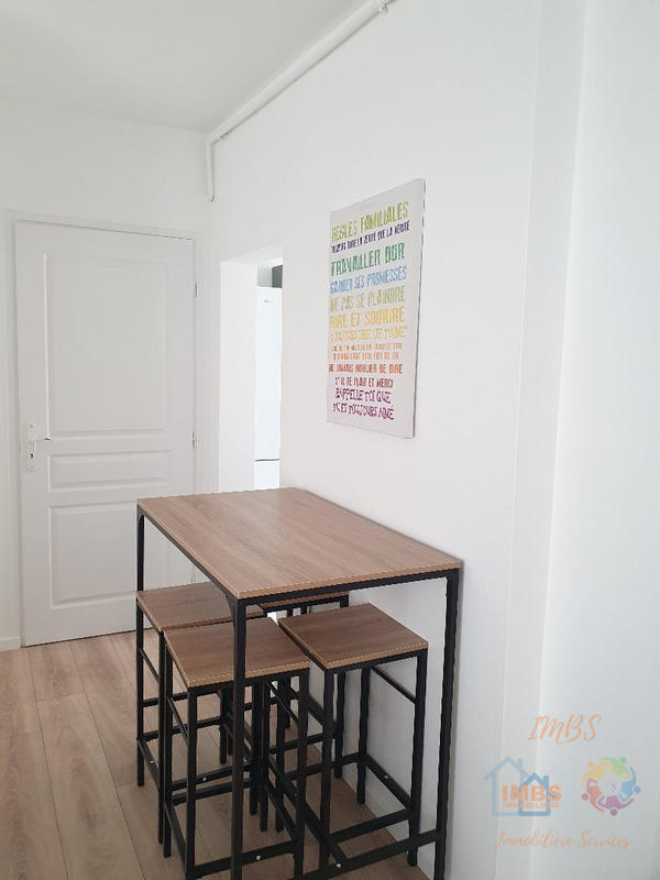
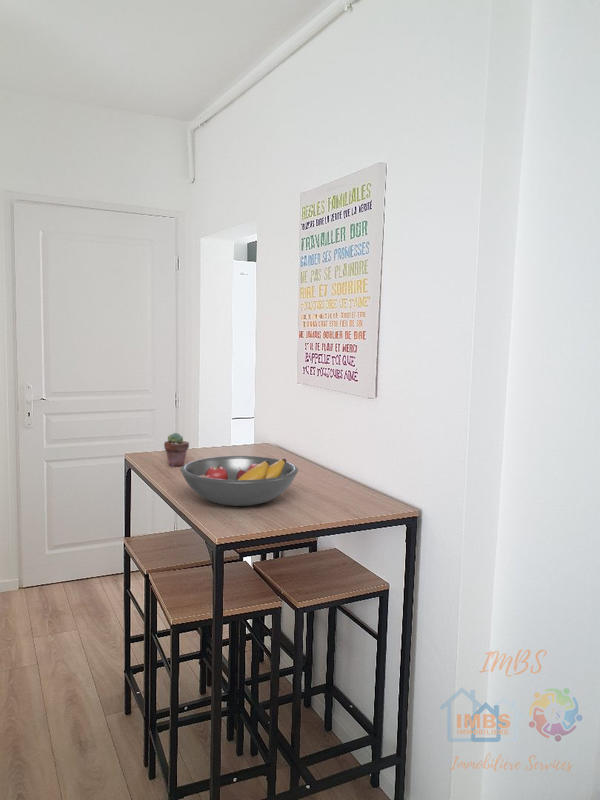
+ fruit bowl (239, 479)
+ potted succulent (176, 448)
